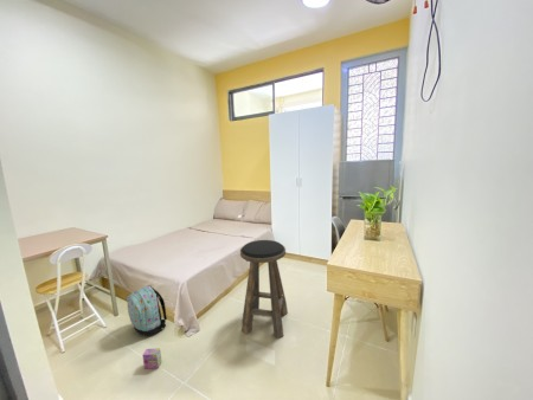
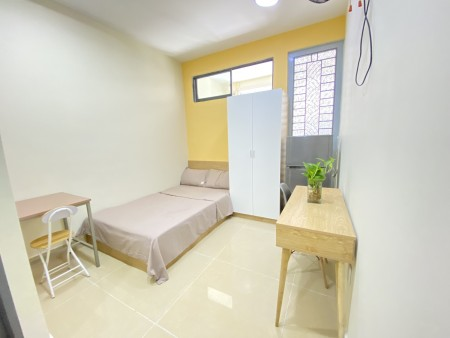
- backpack (145, 309)
- box (152, 357)
- stool (258, 284)
